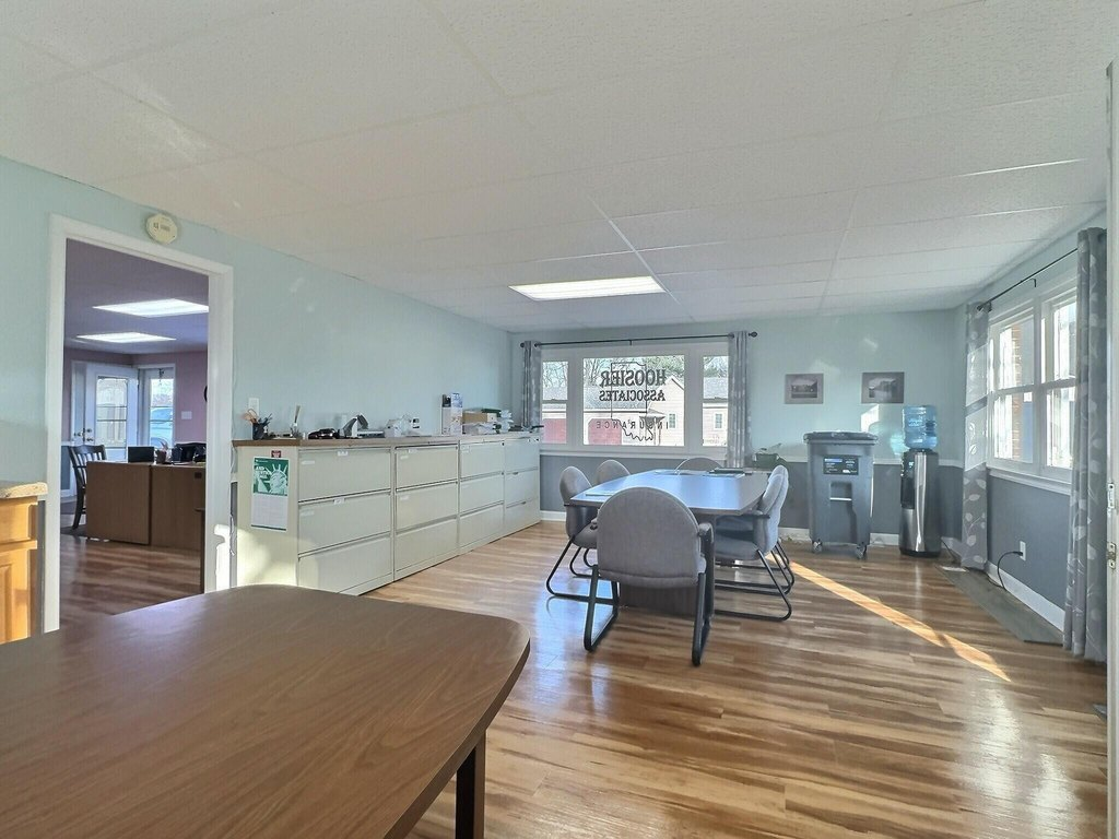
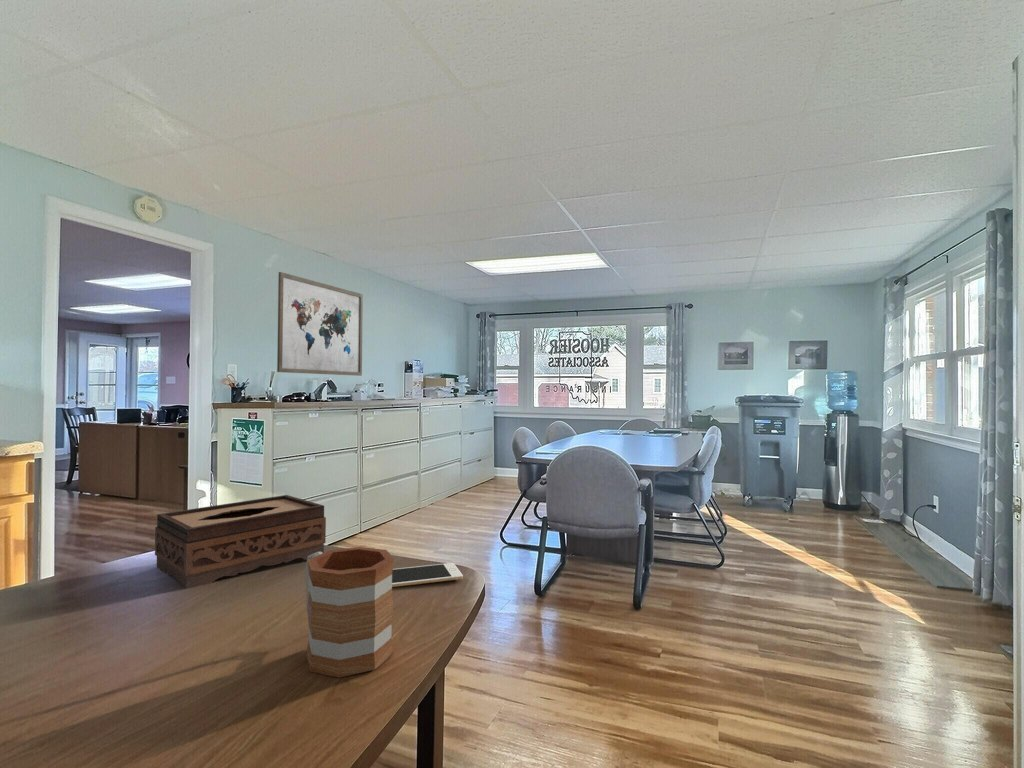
+ tissue box (243, 535)
+ cell phone (415, 575)
+ wall art (324, 329)
+ mug (340, 601)
